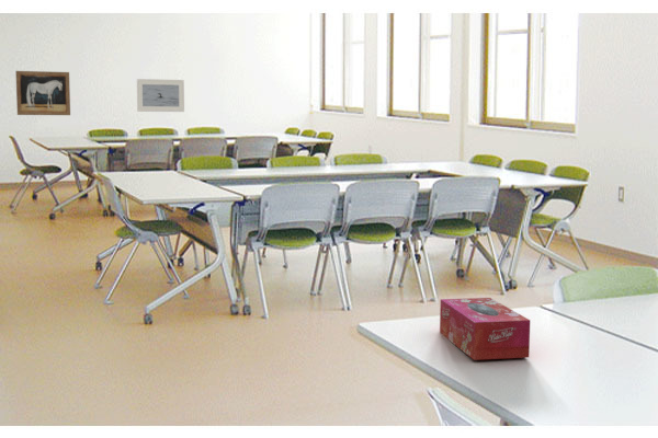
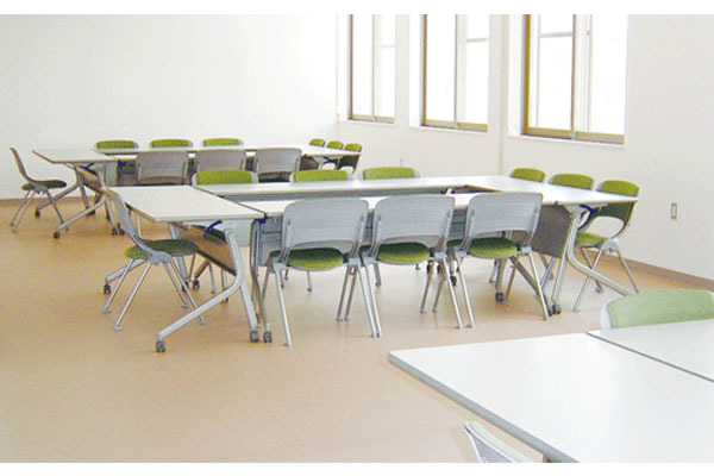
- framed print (160, 95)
- tissue box (481, 326)
- wall art (43, 93)
